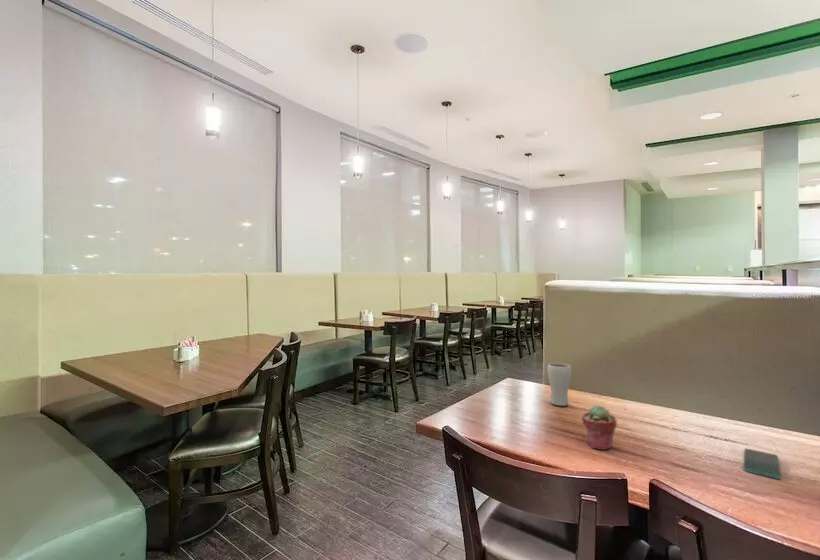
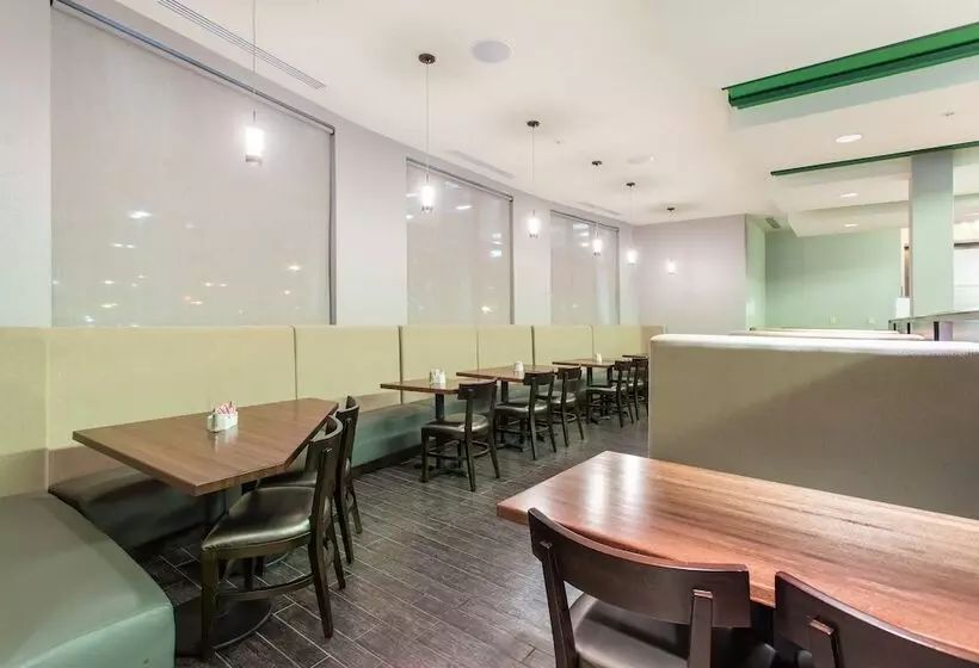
- drinking glass (559, 384)
- smartphone (761, 462)
- potted succulent (599, 425)
